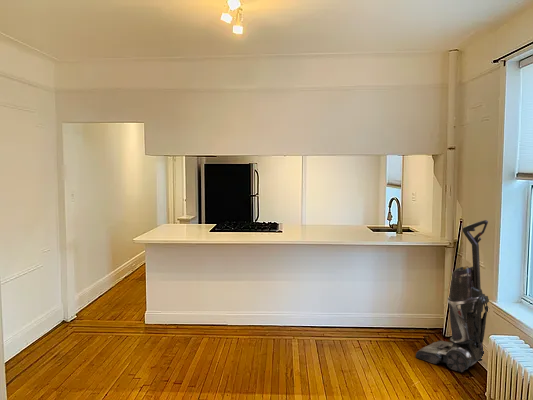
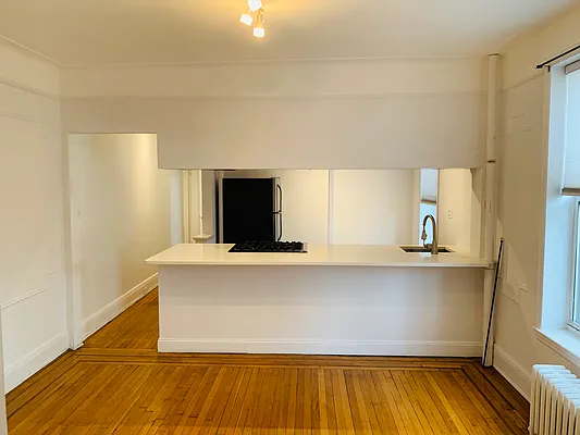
- vacuum cleaner (452, 289)
